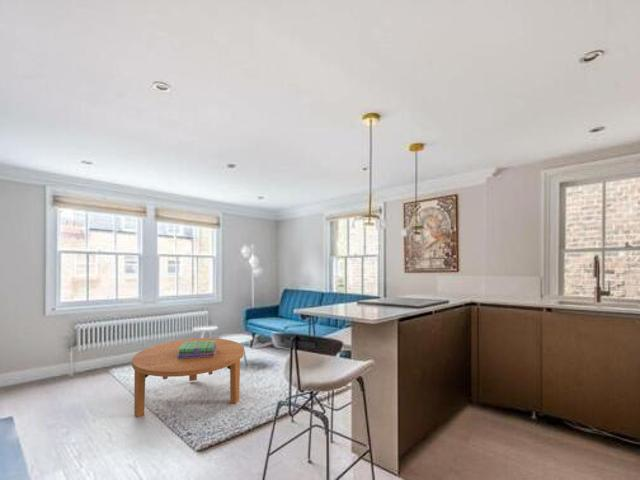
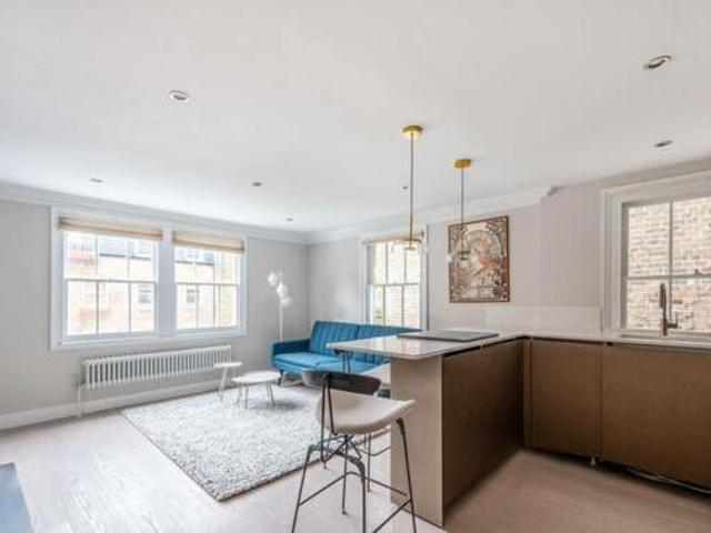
- stack of books (198, 349)
- coffee table (190, 375)
